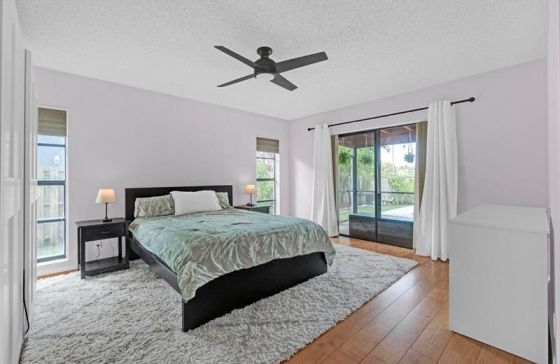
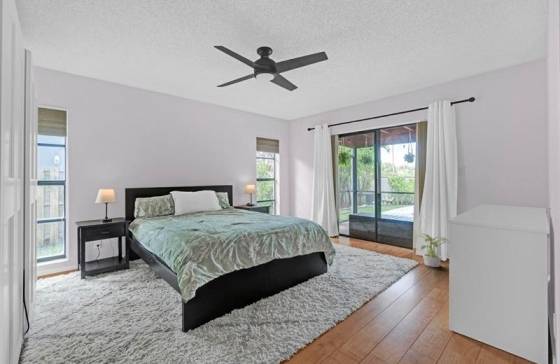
+ potted plant (432, 250)
